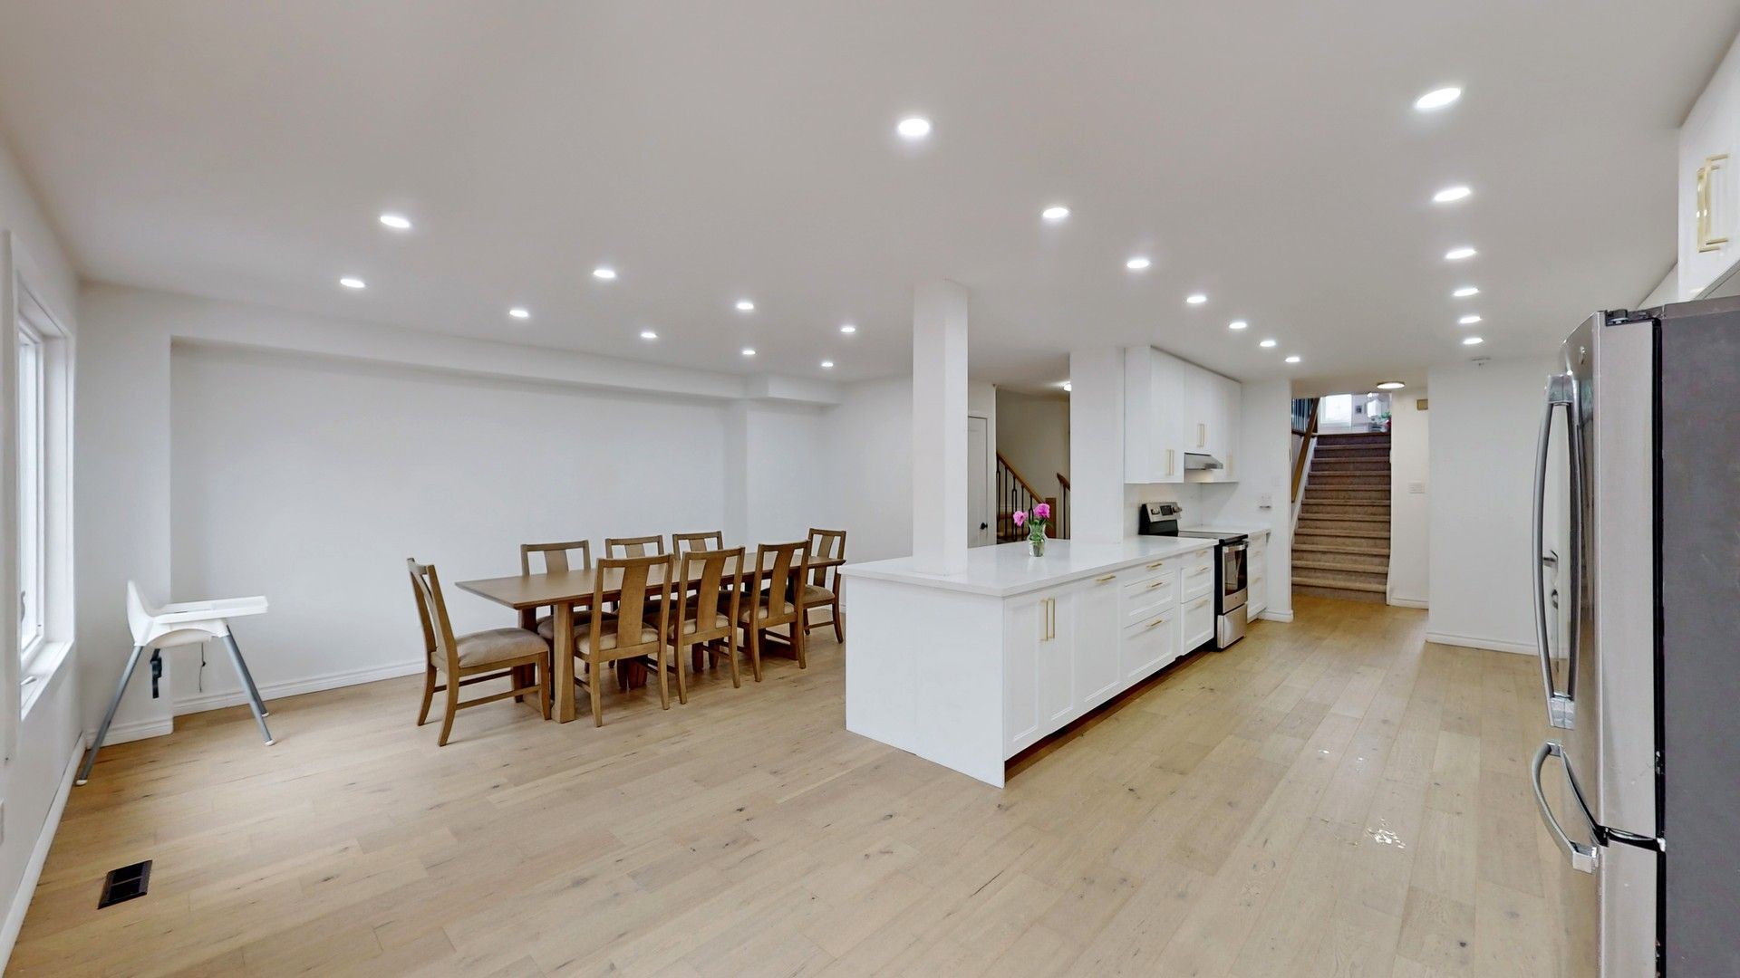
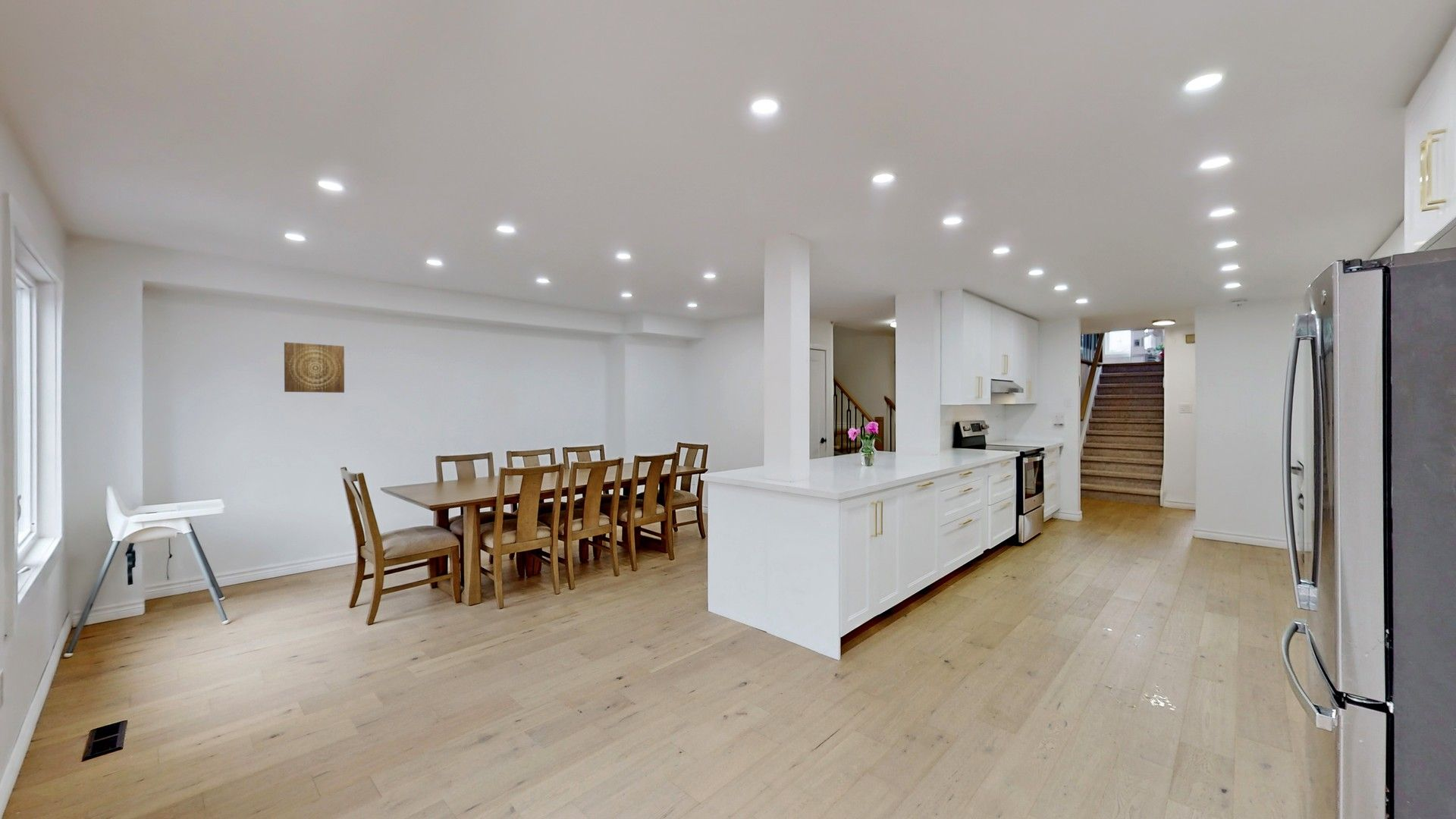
+ wall art (315, 368)
